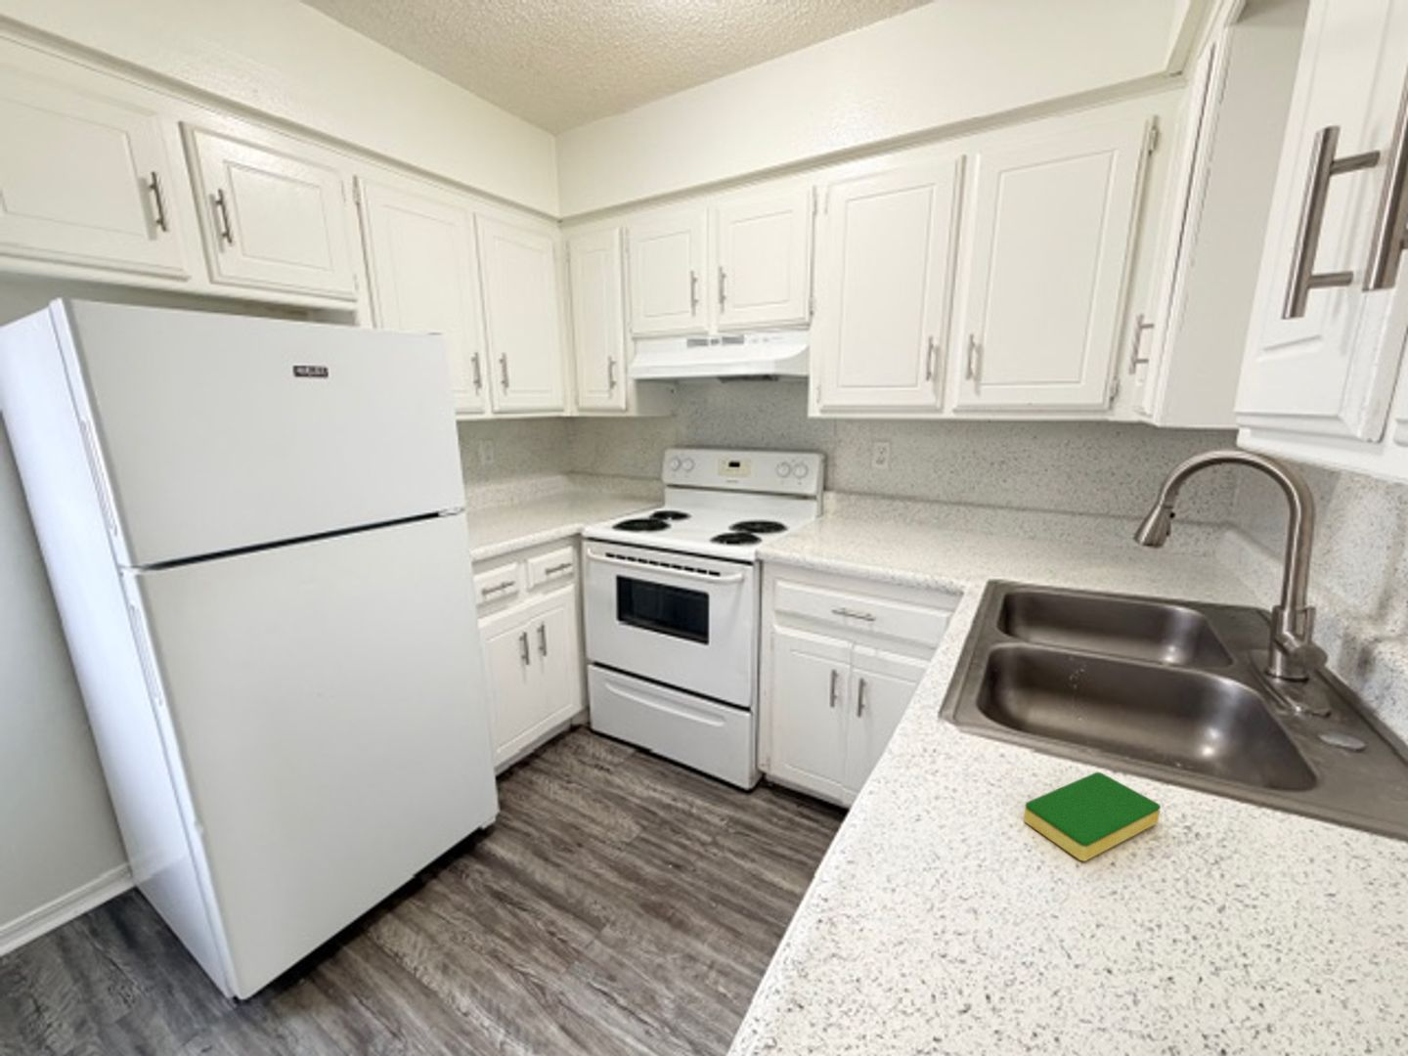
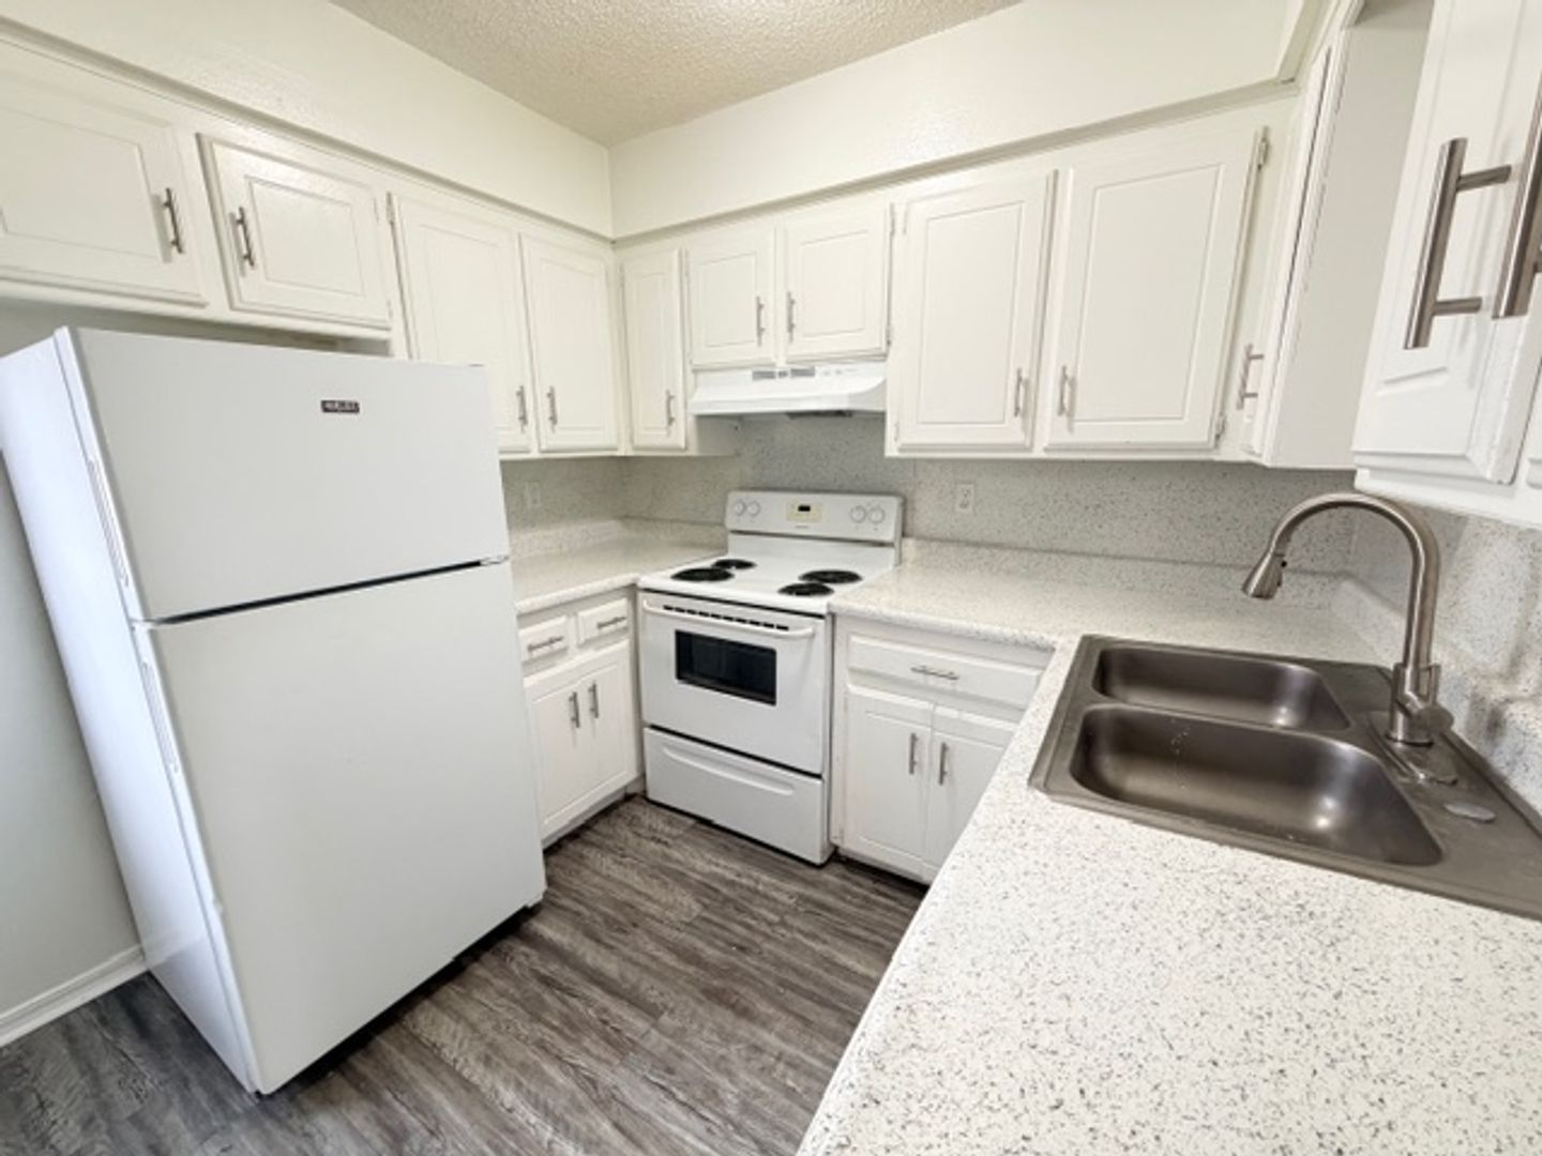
- dish sponge (1091, 813)
